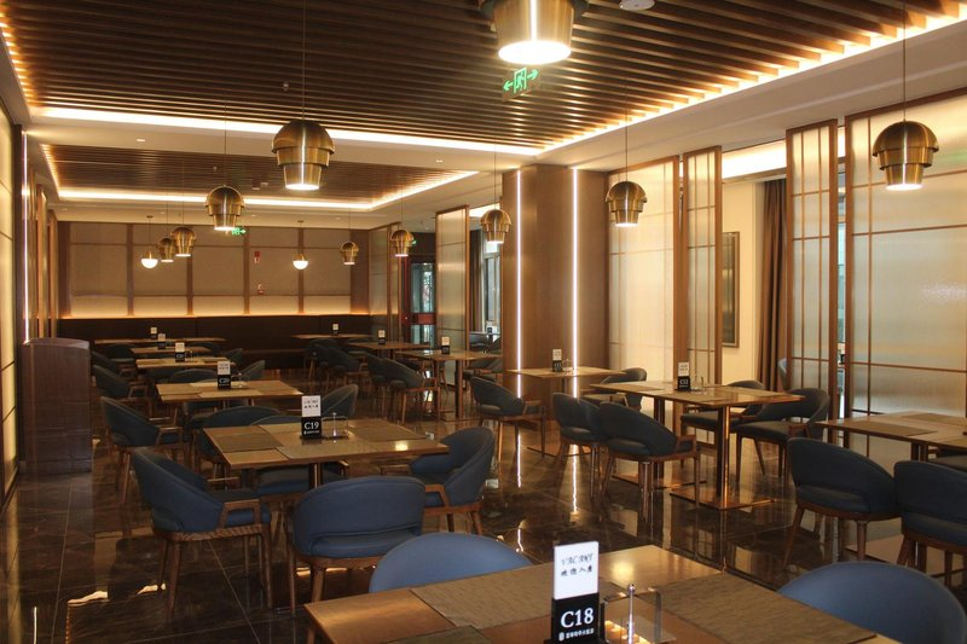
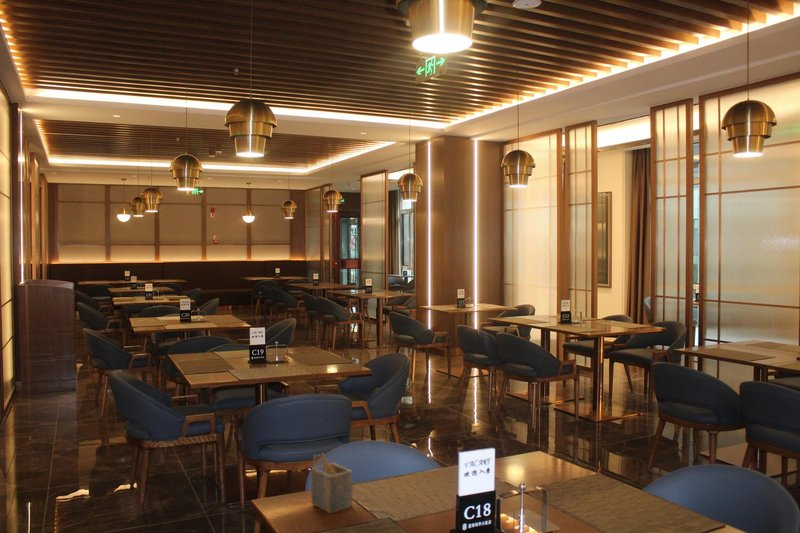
+ napkin holder (331, 480)
